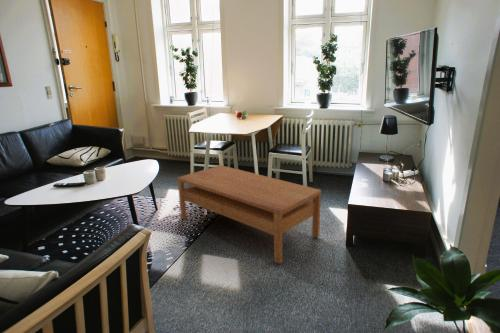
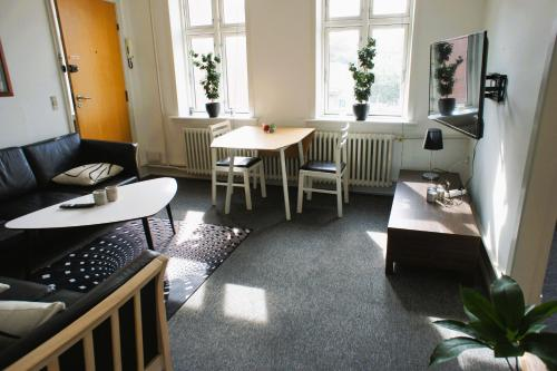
- coffee table (244, 205)
